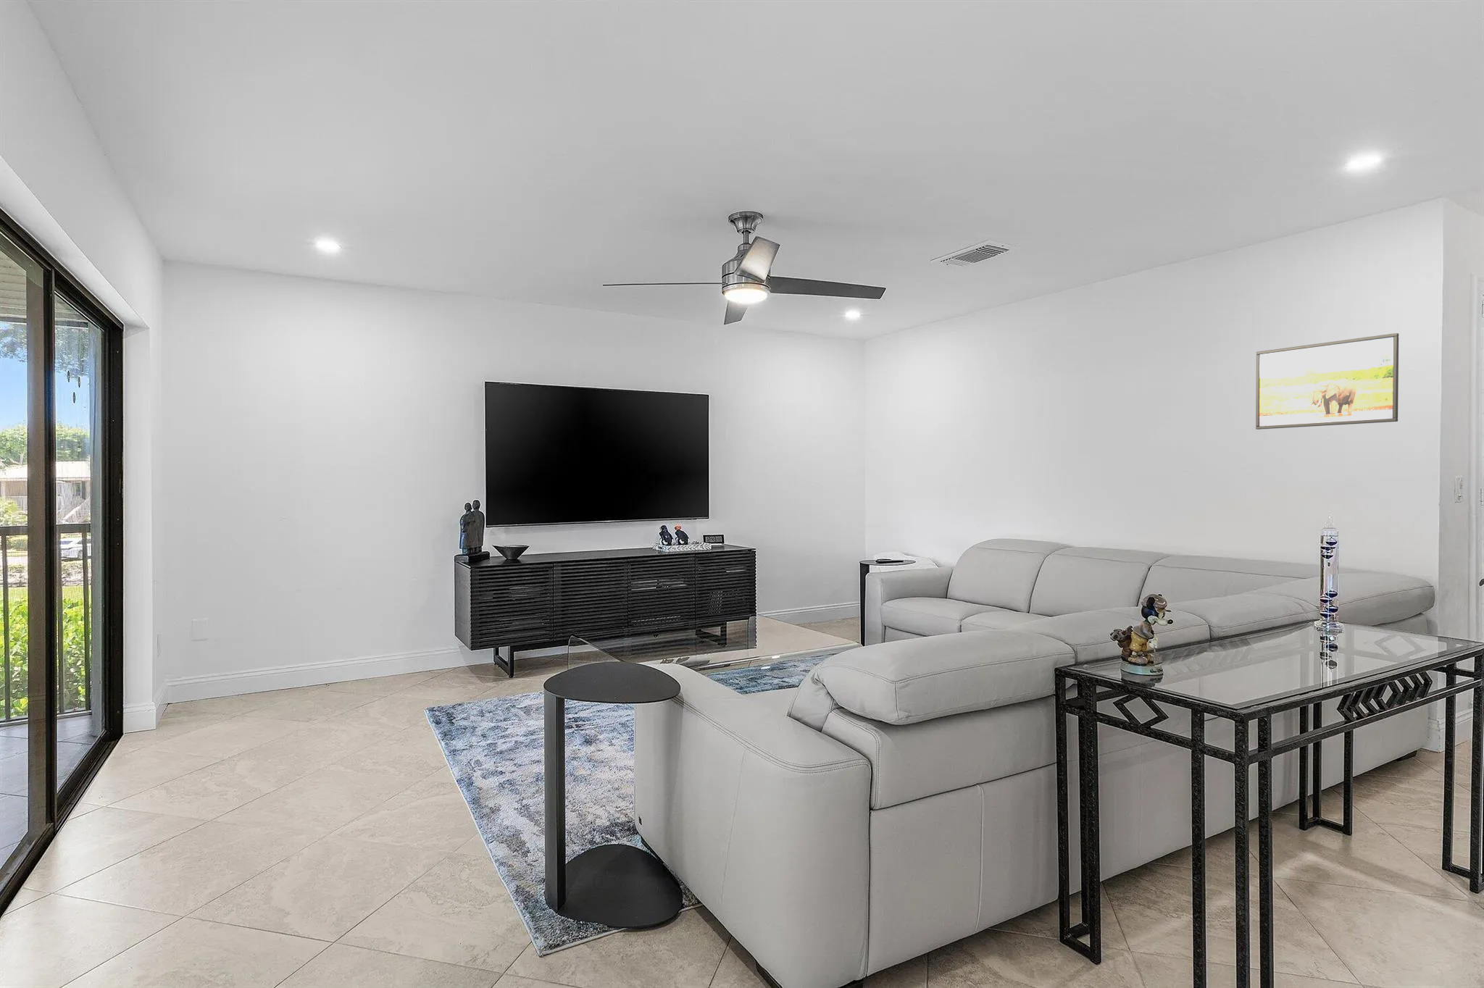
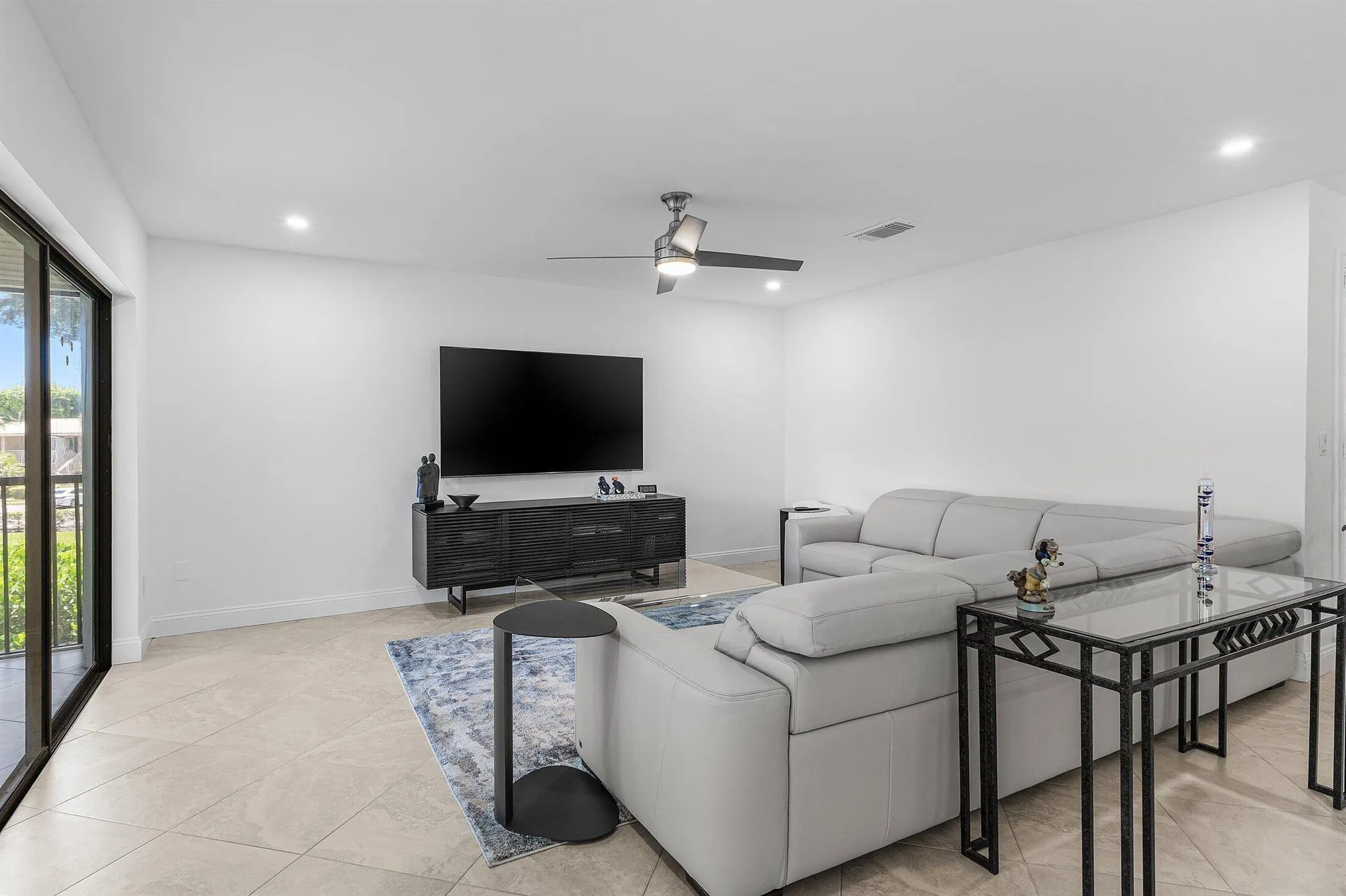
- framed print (1322, 384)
